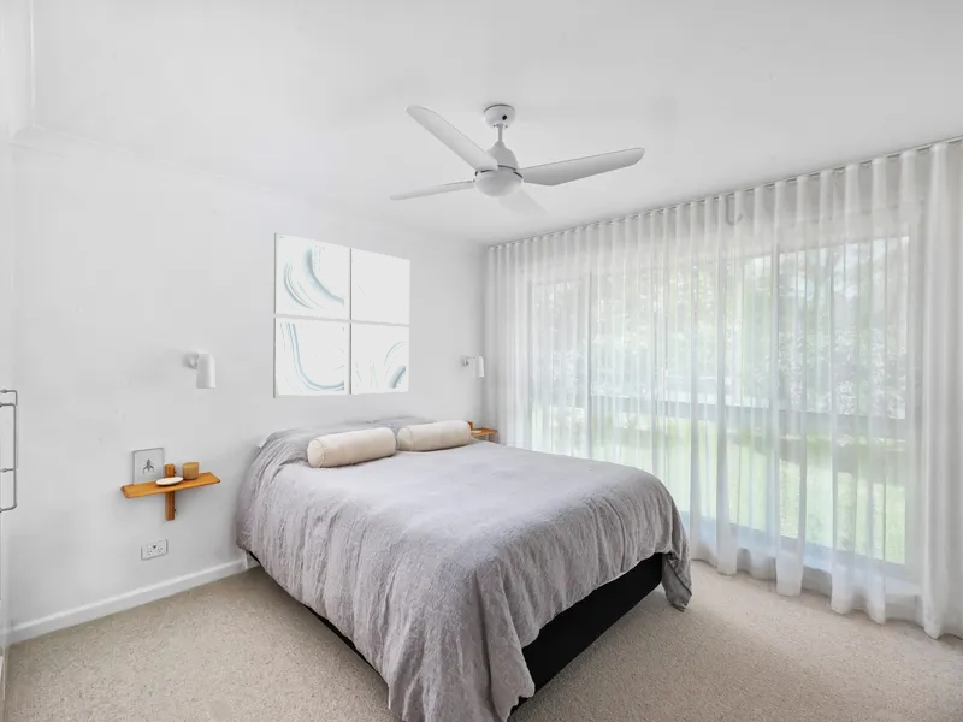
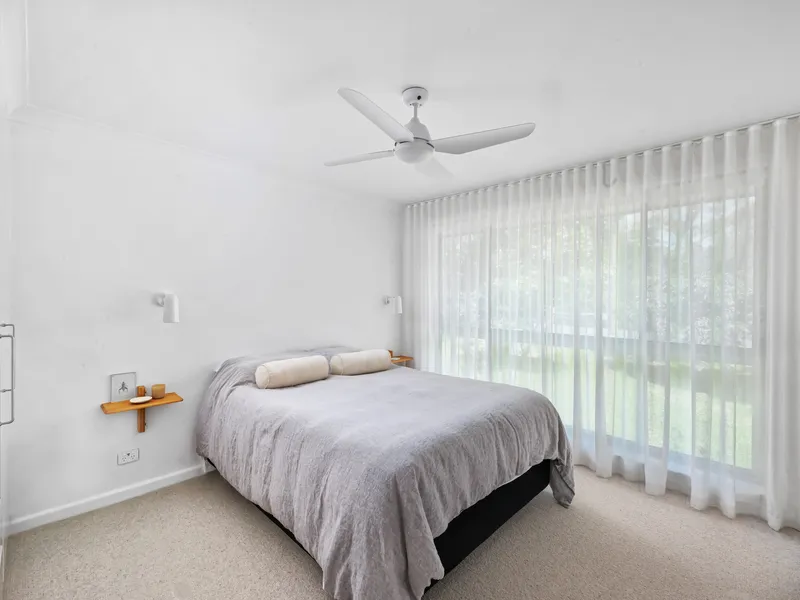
- wall art (350, 319)
